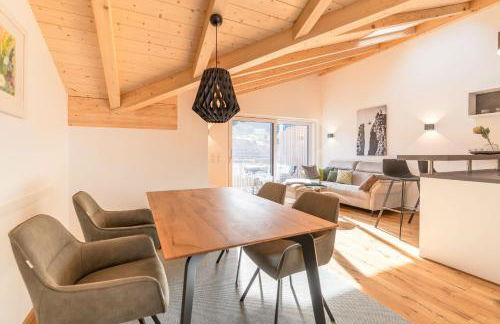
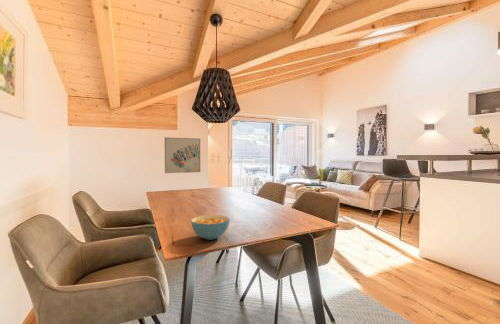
+ cereal bowl (210, 228)
+ wall art (182, 155)
